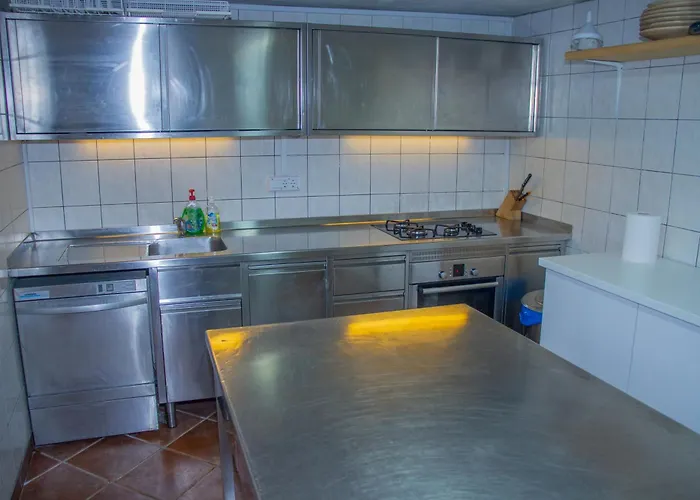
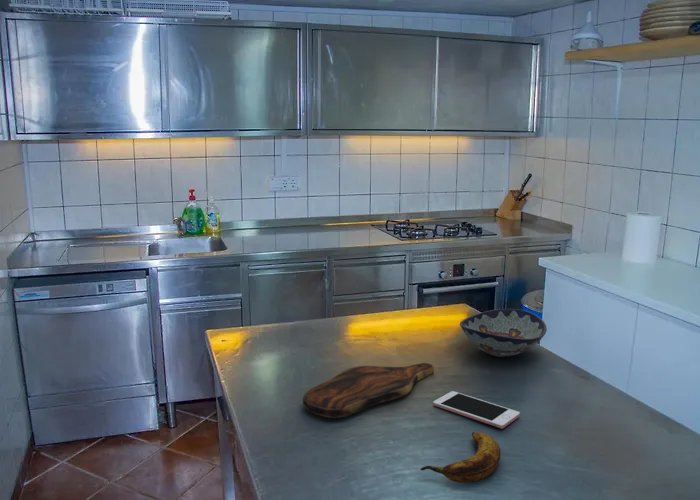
+ banana (468, 458)
+ decorative bowl (502, 336)
+ cutting board (371, 383)
+ cell phone (475, 408)
